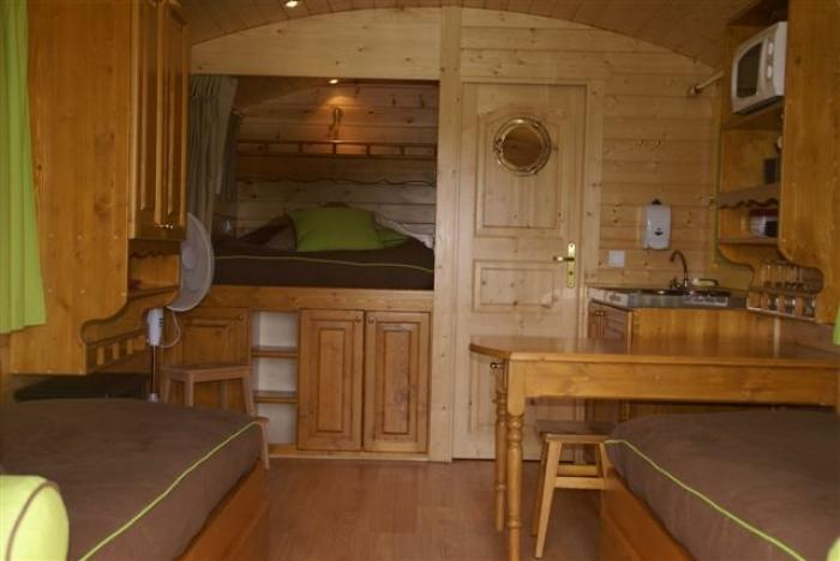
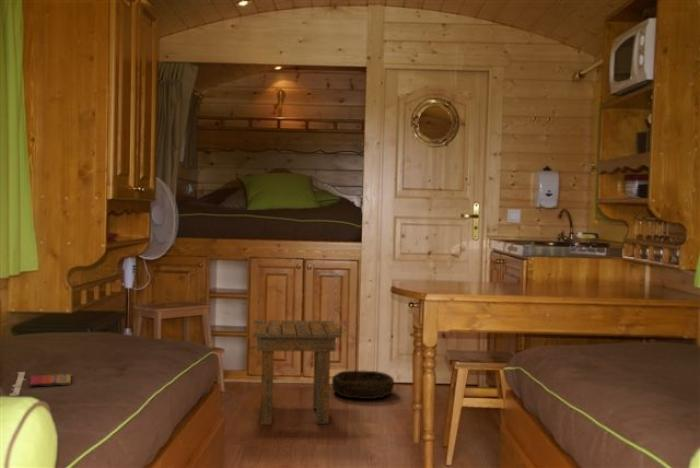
+ basket (362, 385)
+ side table (314, 370)
+ book (42, 380)
